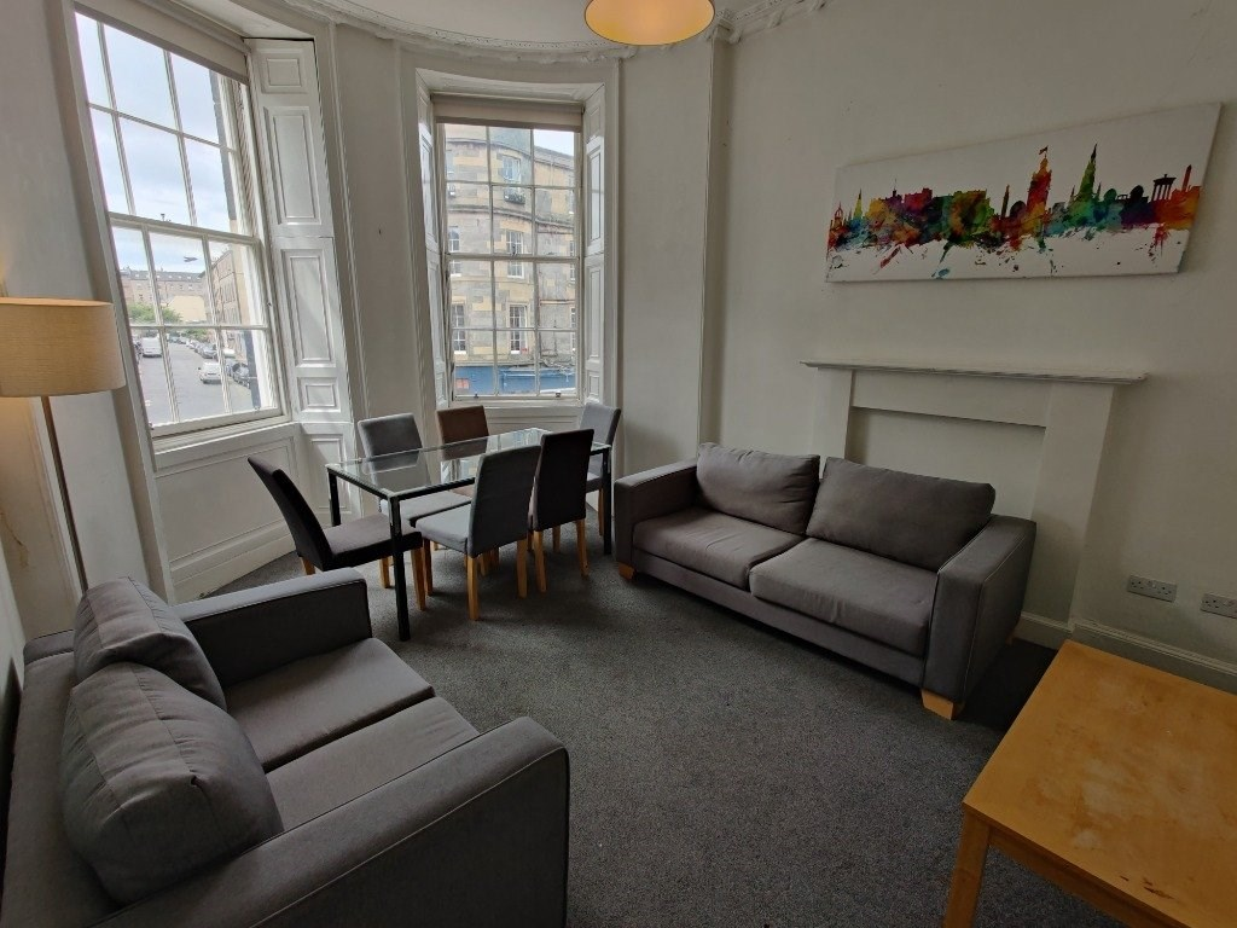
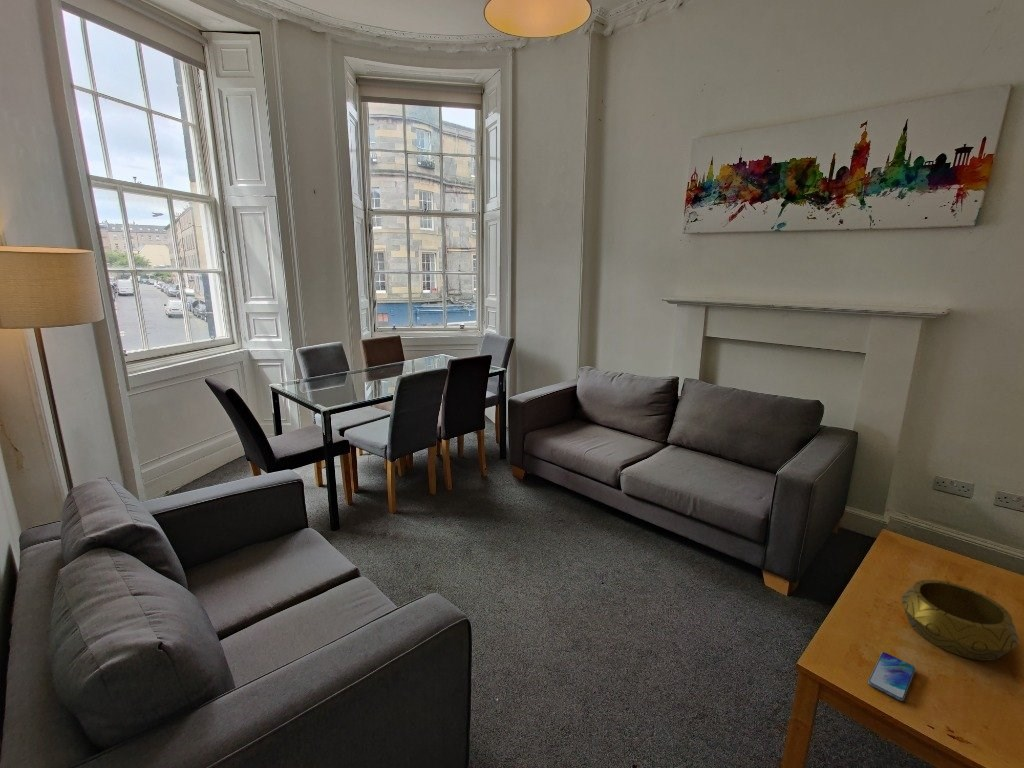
+ decorative bowl (956, 617)
+ smartphone (892, 675)
